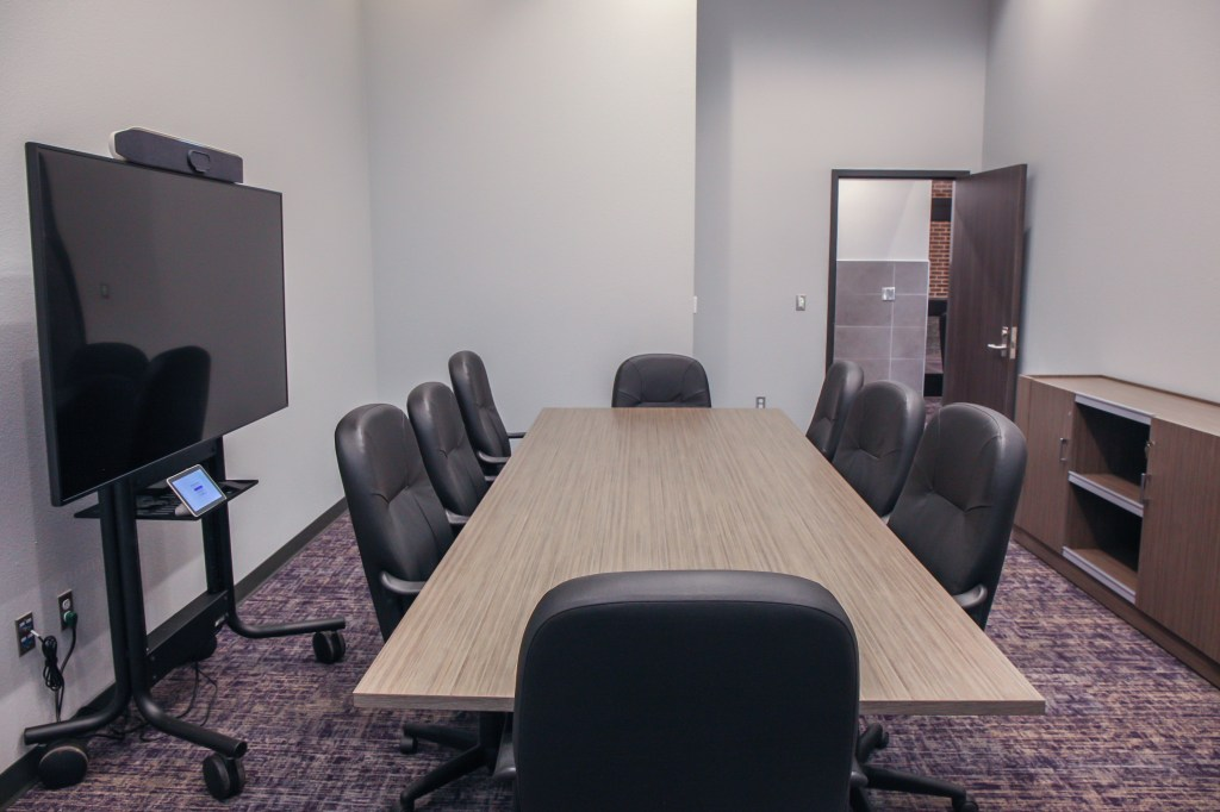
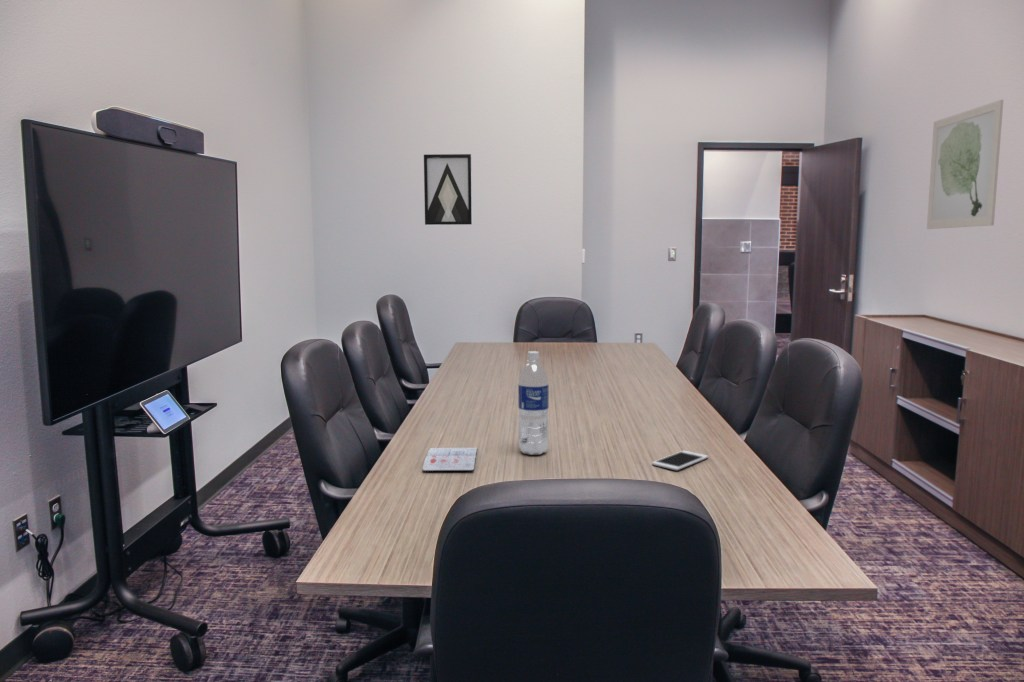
+ cell phone (680, 460)
+ water bottle (533, 402)
+ wall art (961, 170)
+ wall art (448, 189)
+ diary (451, 456)
